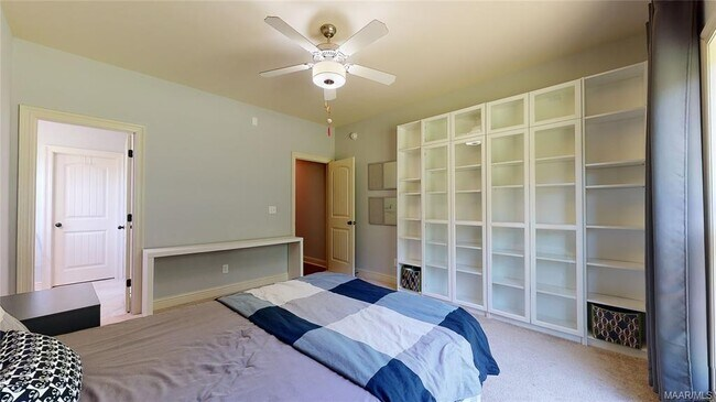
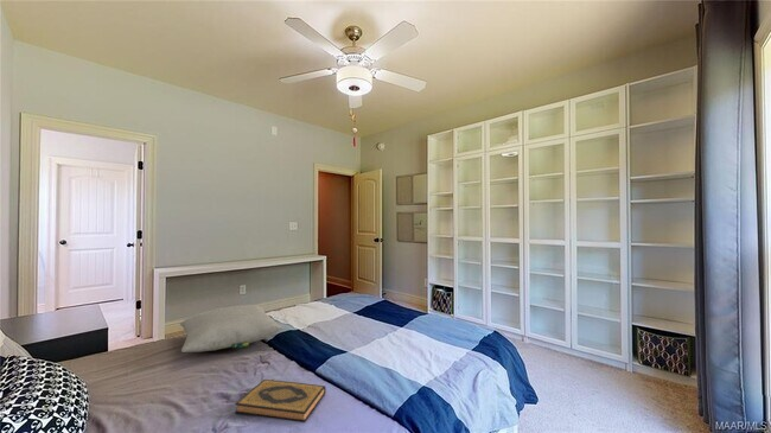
+ pillow (229, 325)
+ hardback book (282, 397)
